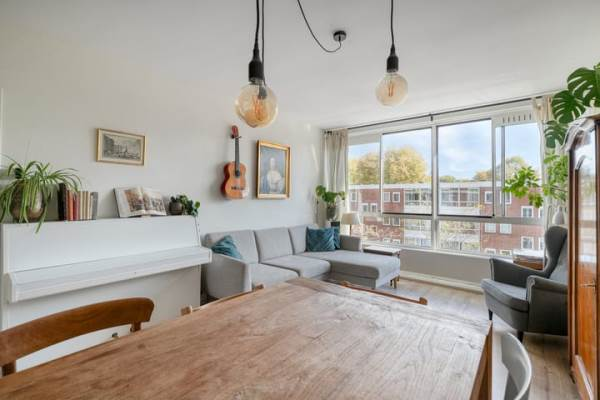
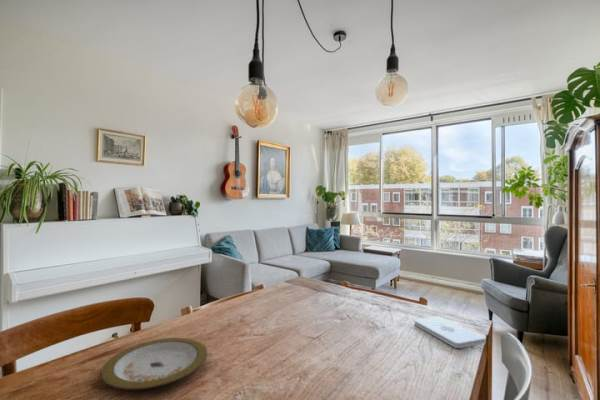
+ notepad (446, 330)
+ plate (157, 363)
